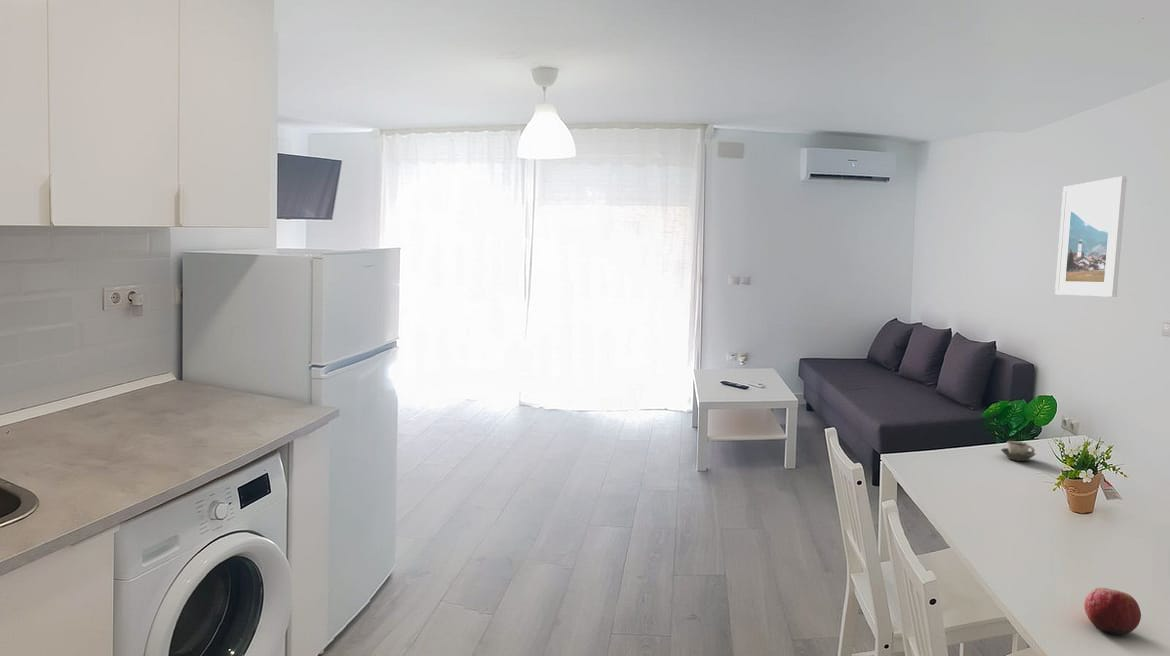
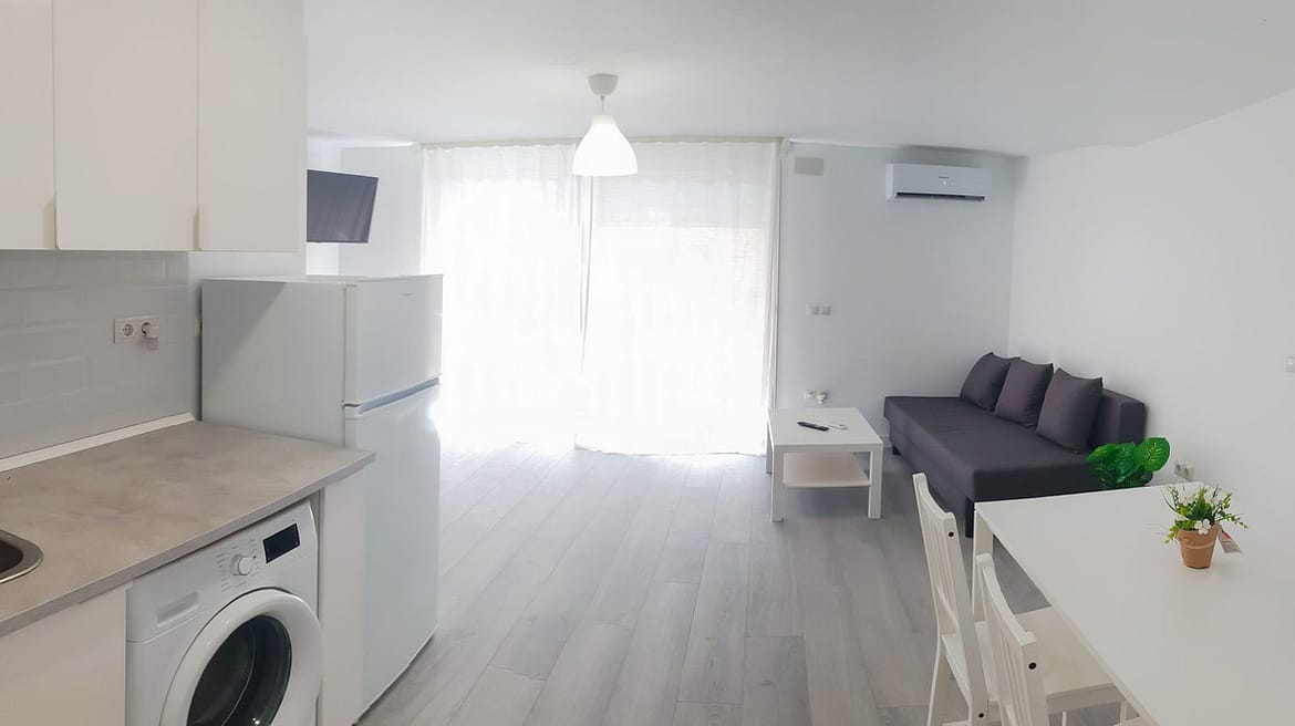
- apple (1112, 608)
- cup (1018, 451)
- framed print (1088, 239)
